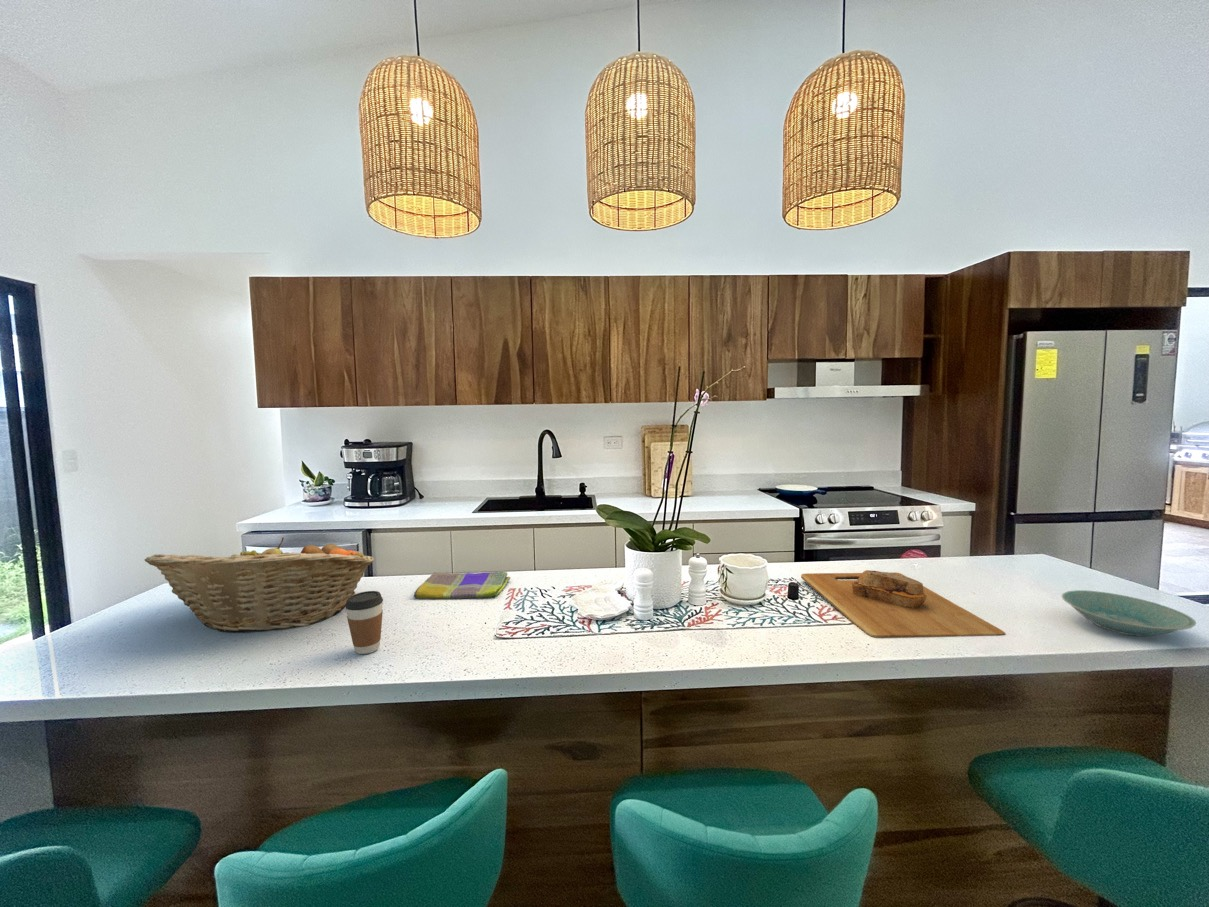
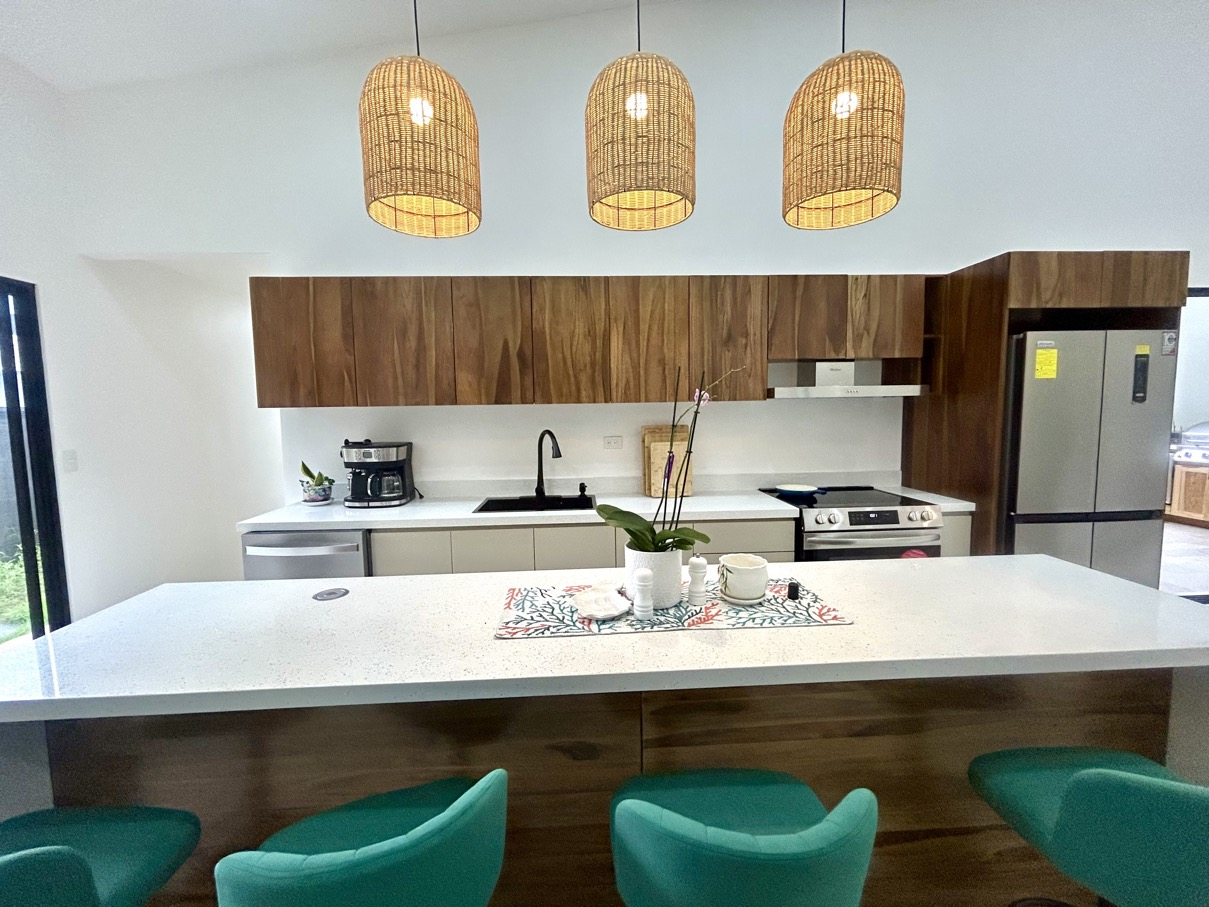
- dish towel (463, 584)
- cutting board (888, 588)
- fruit basket (270, 574)
- bowl (1123, 617)
- coffee cup (365, 622)
